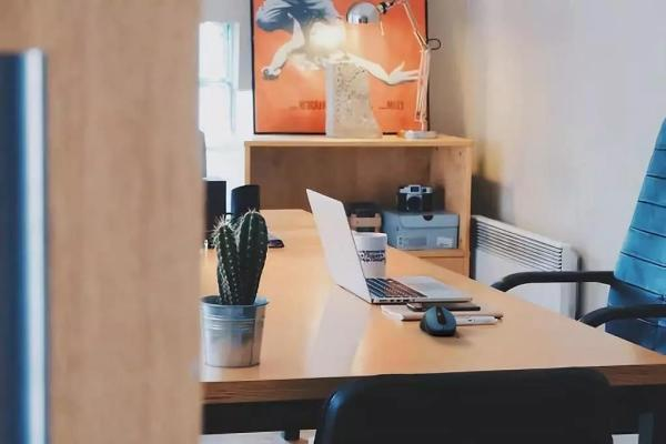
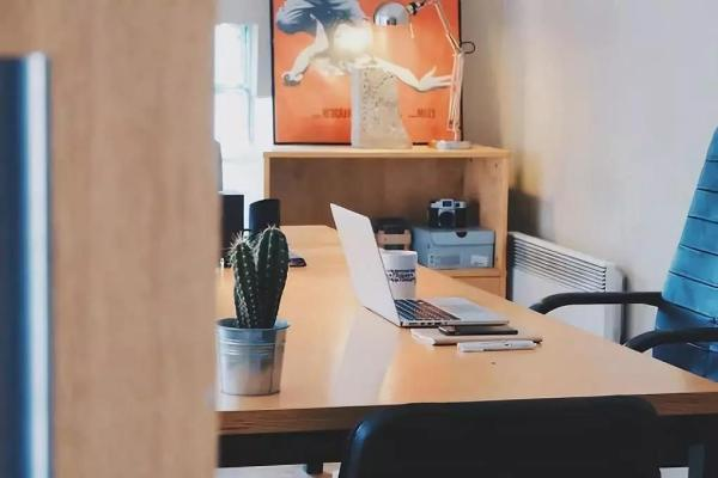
- computer mouse (440, 319)
